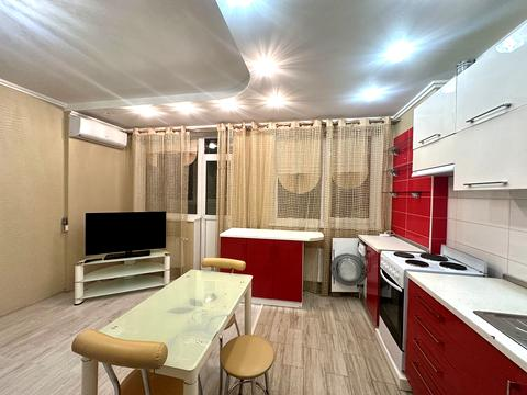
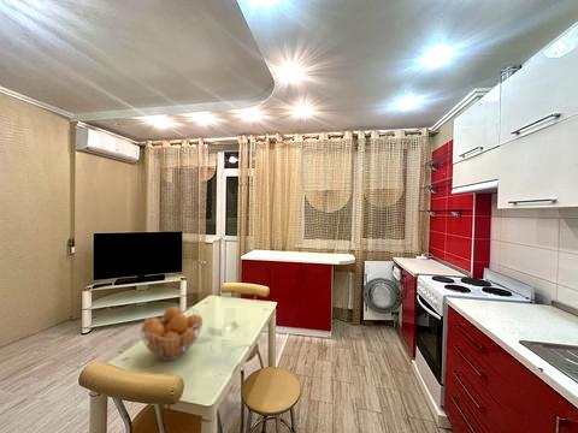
+ fruit basket (172, 332)
